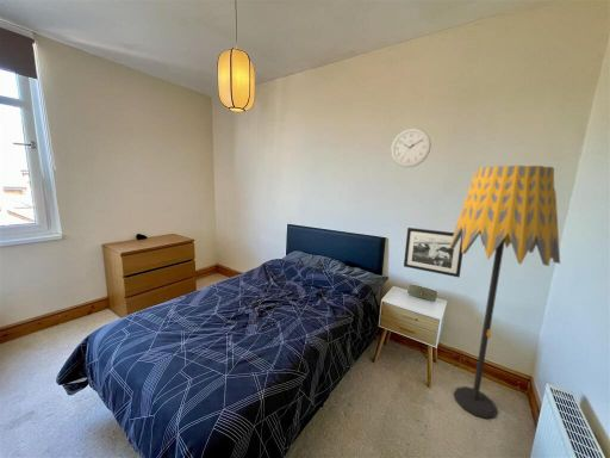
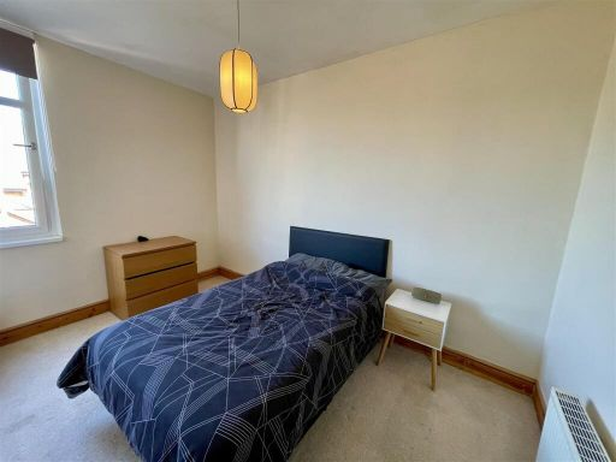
- wall clock (410, 147)
- picture frame (432, 250)
- floor lamp (491, 293)
